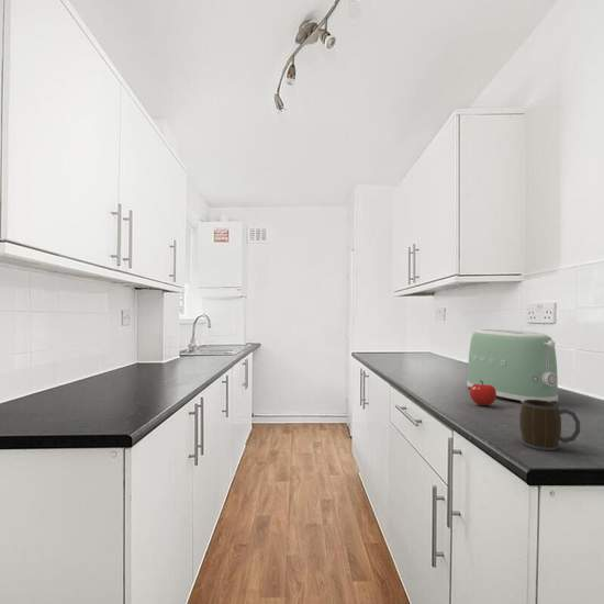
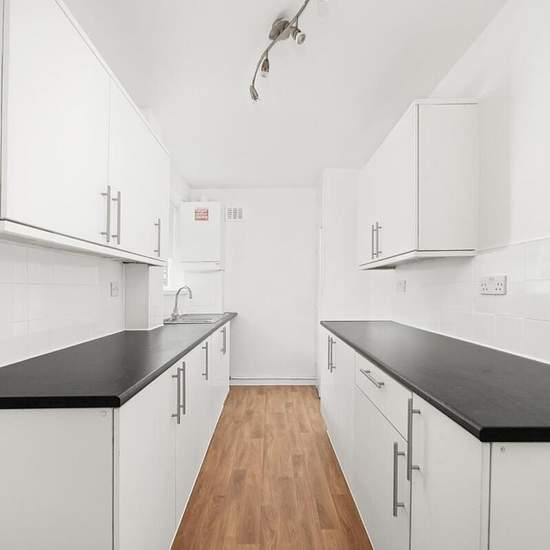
- apple (482, 392)
- mug (549, 424)
- toaster (508, 361)
